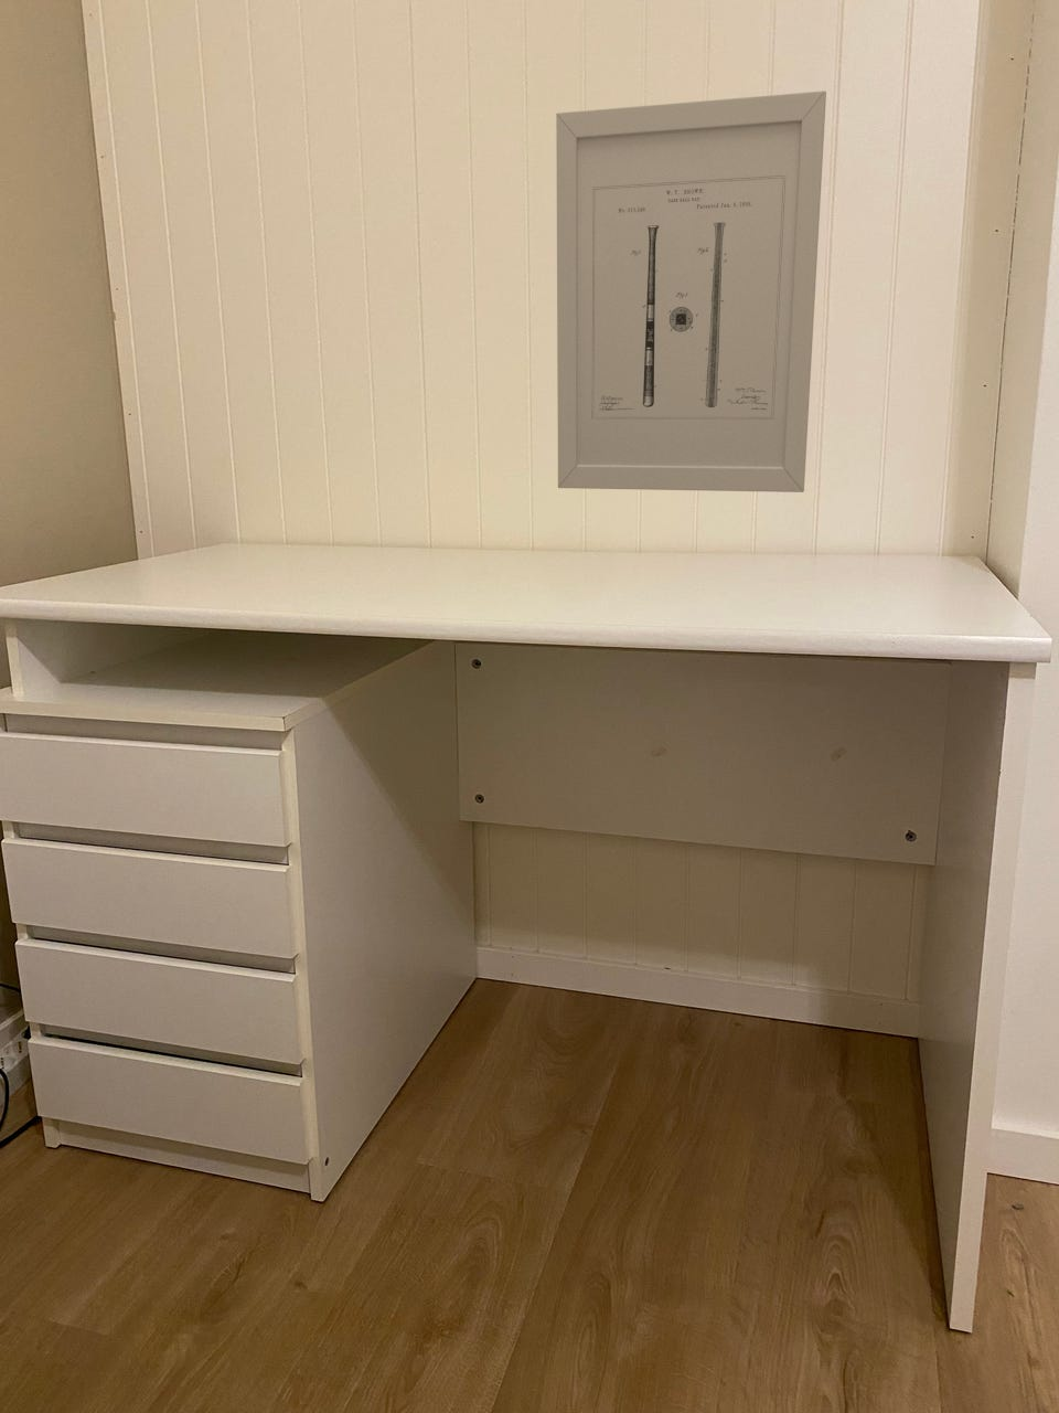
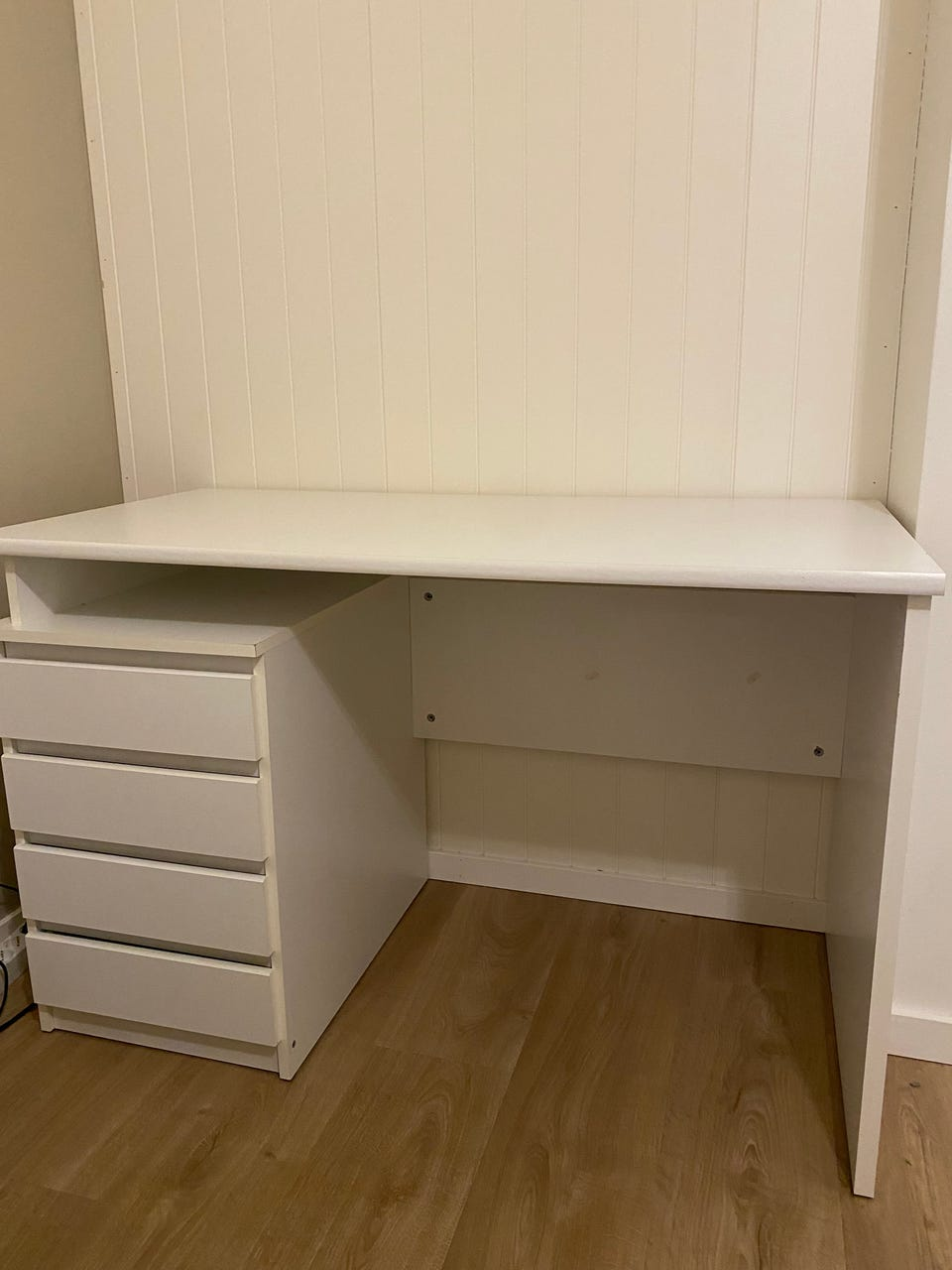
- wall art (682, 305)
